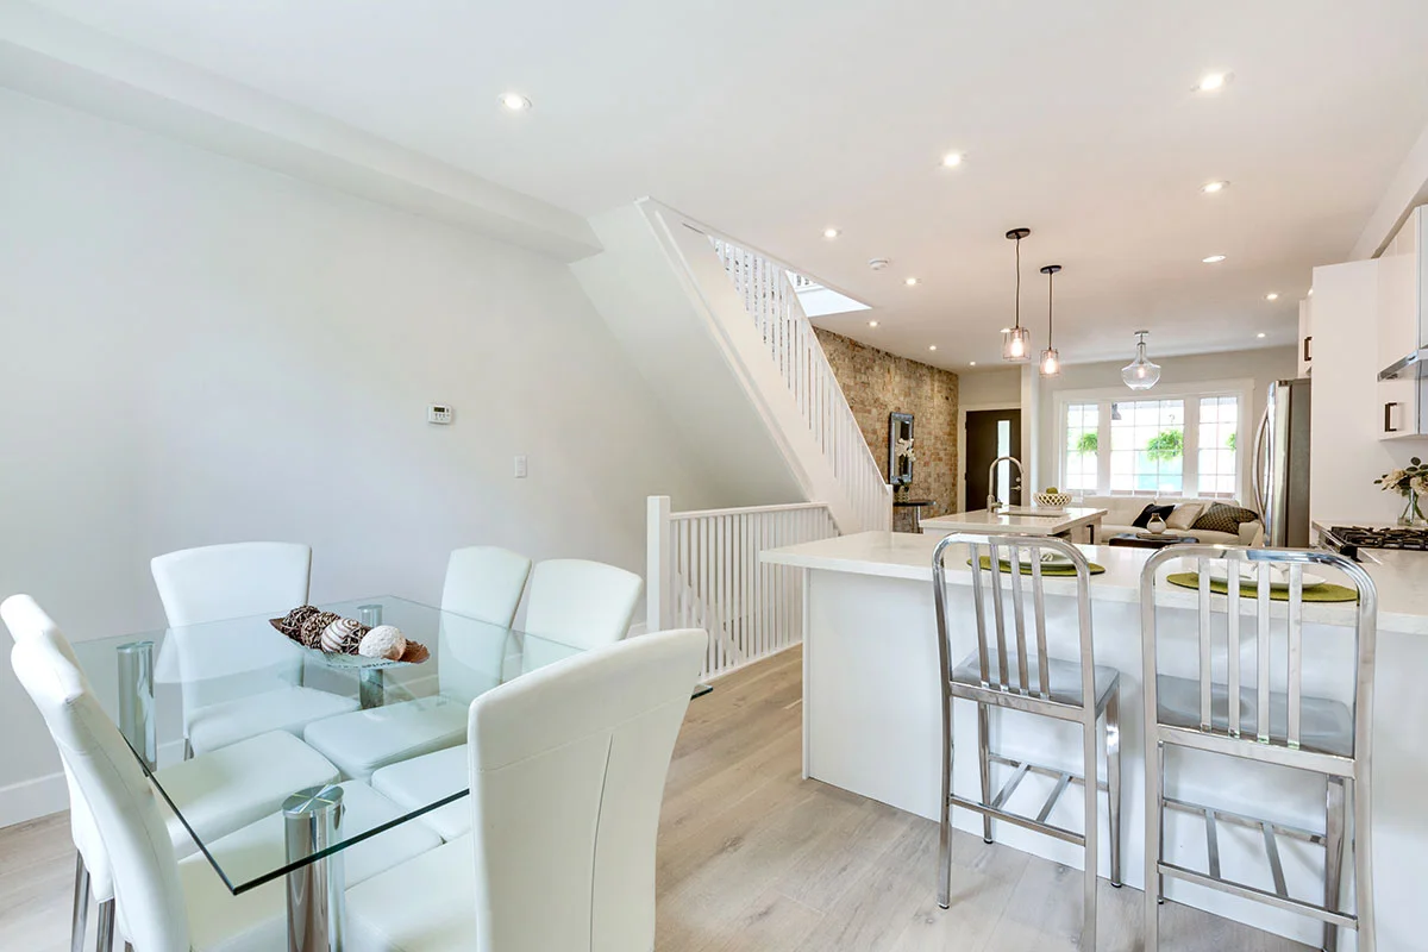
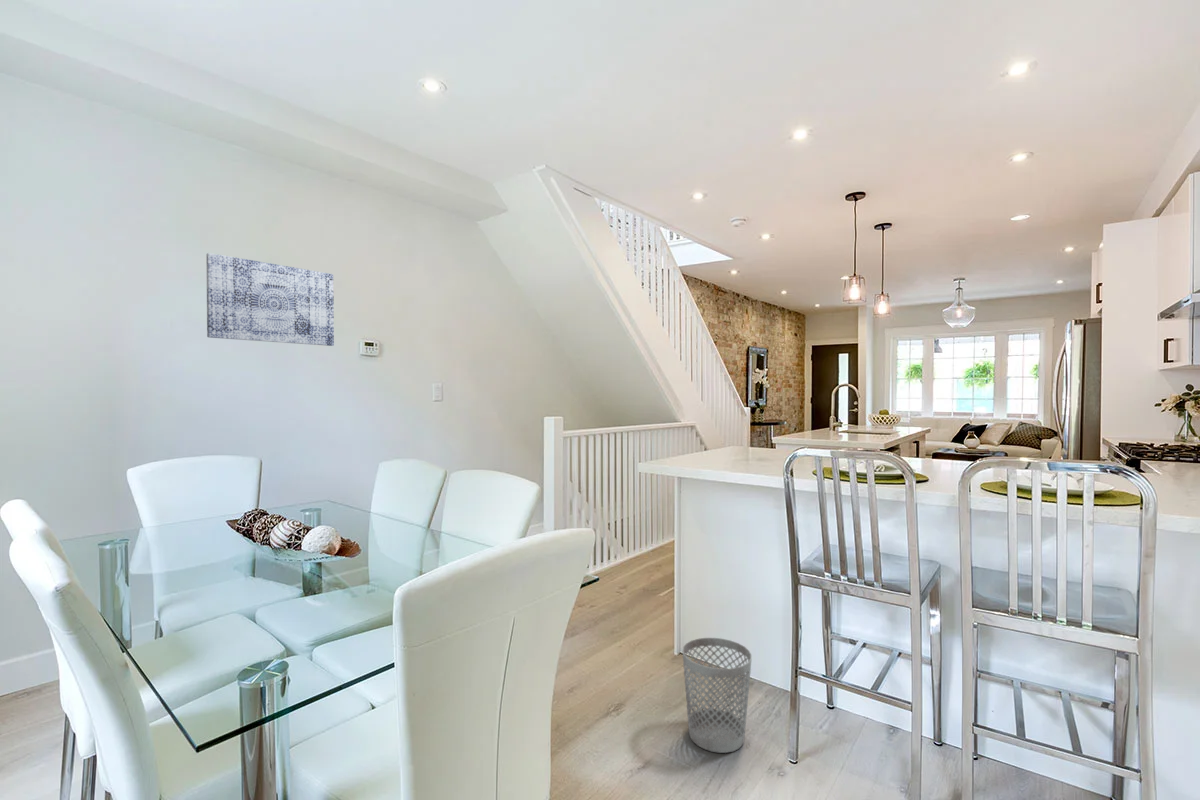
+ wastebasket (716, 694)
+ wall art (275, 303)
